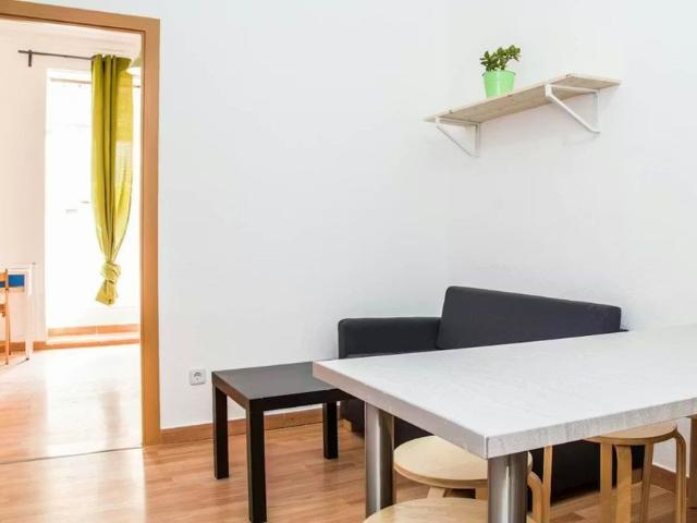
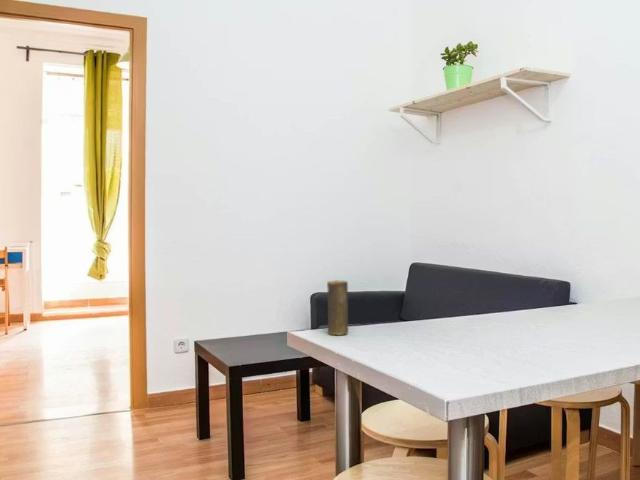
+ candle (337, 307)
